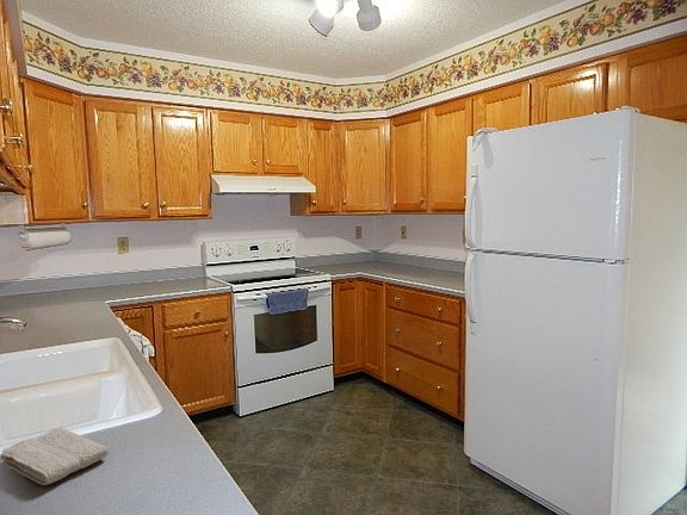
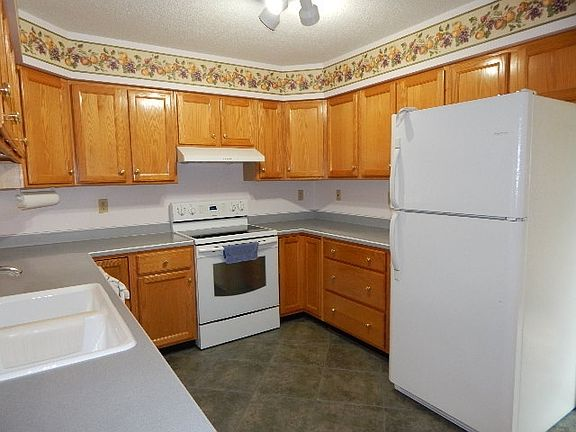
- washcloth (52, 452)
